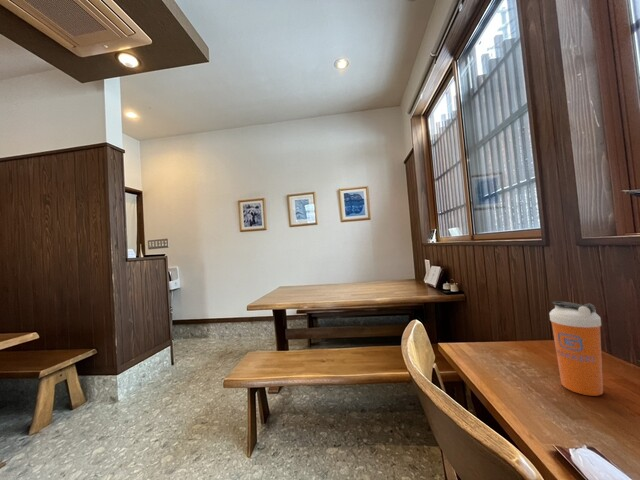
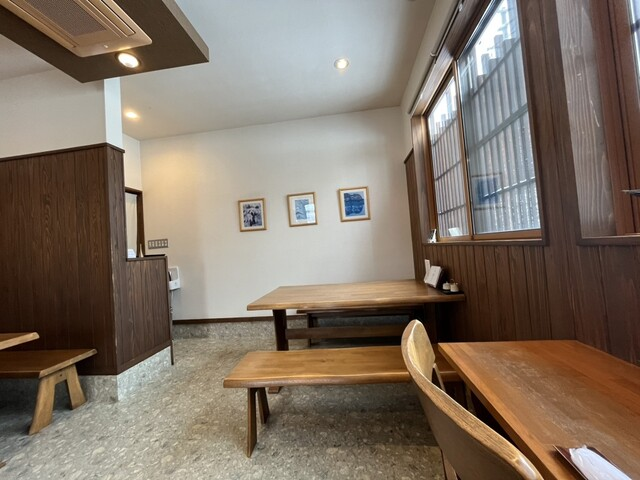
- shaker bottle (576, 345)
